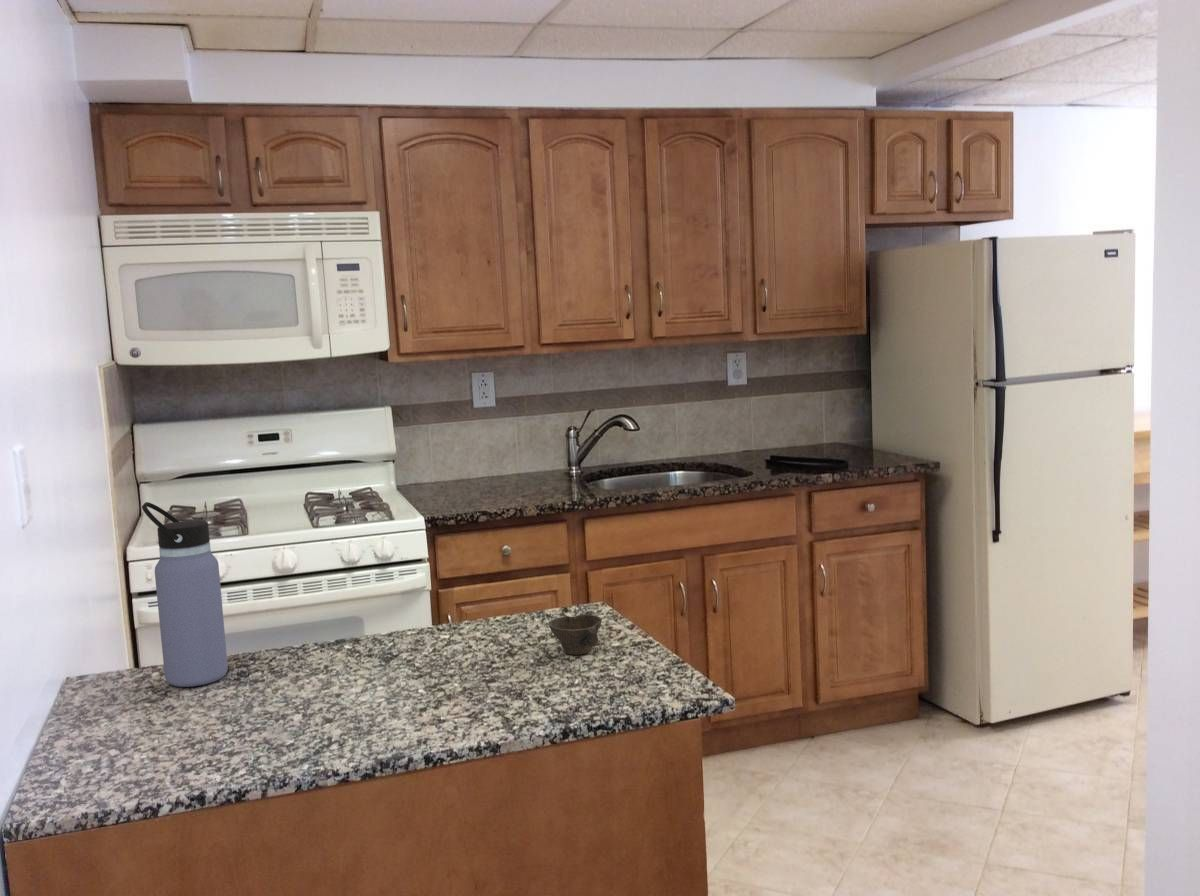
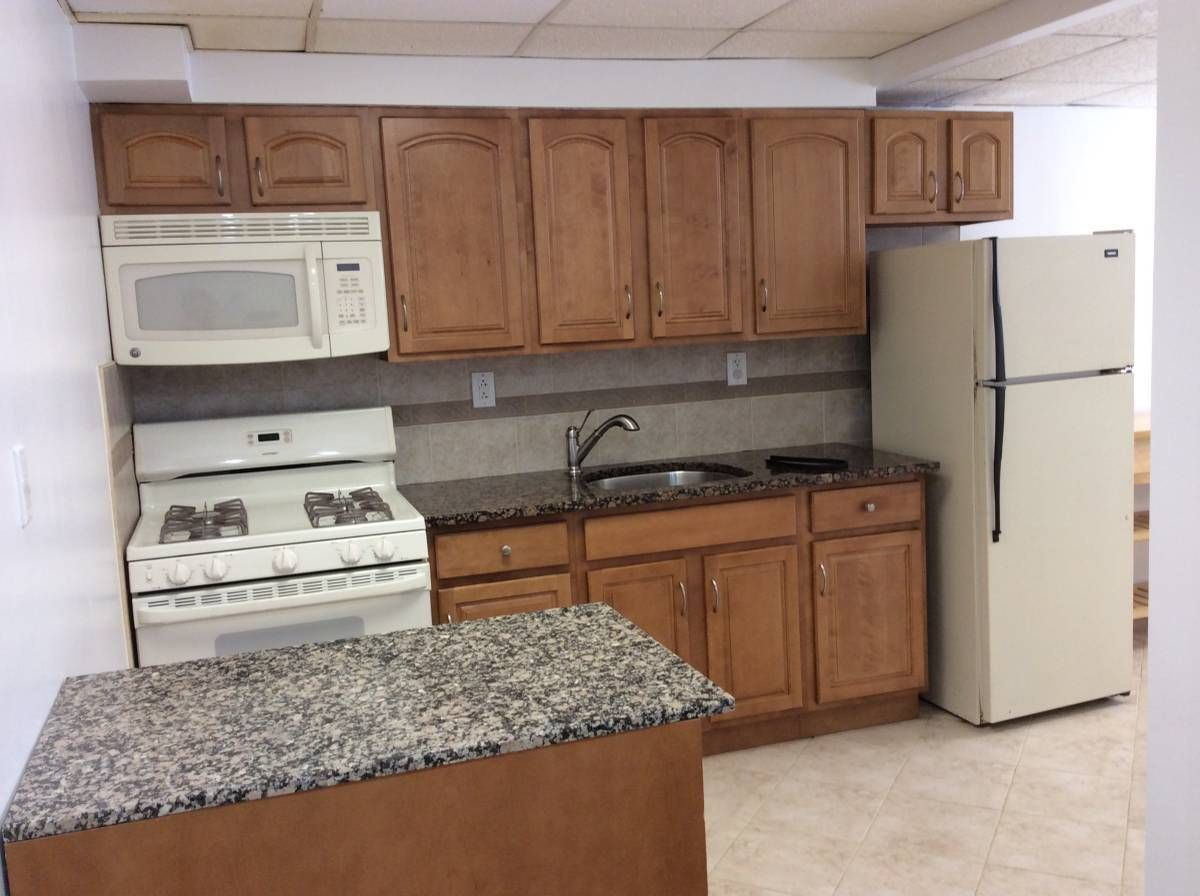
- cup (577, 636)
- water bottle (185, 590)
